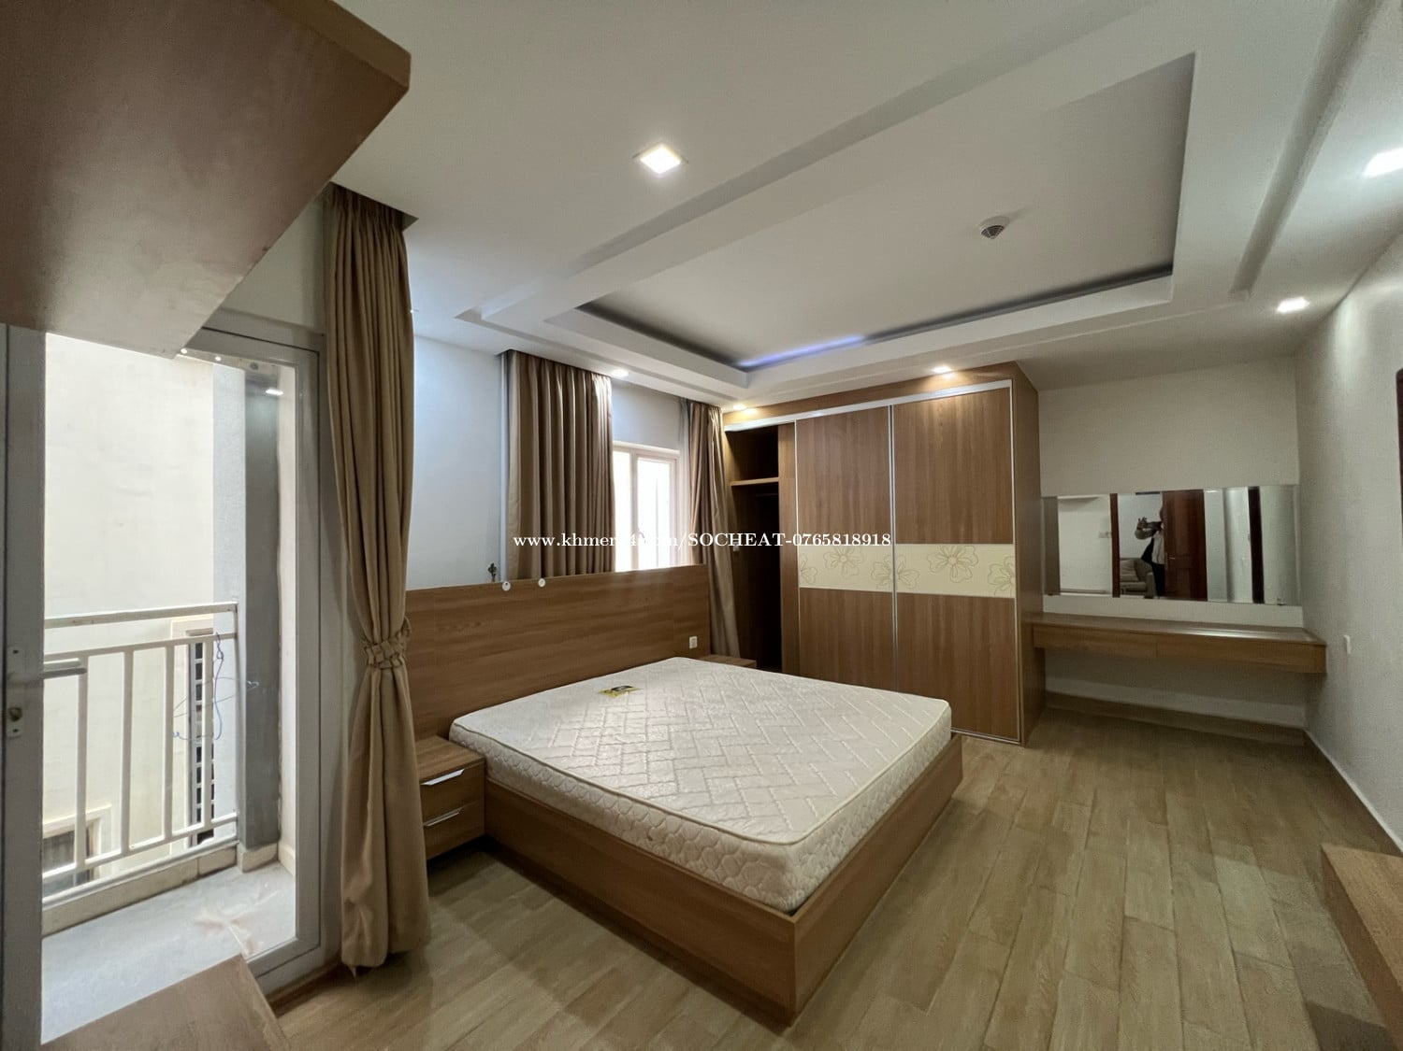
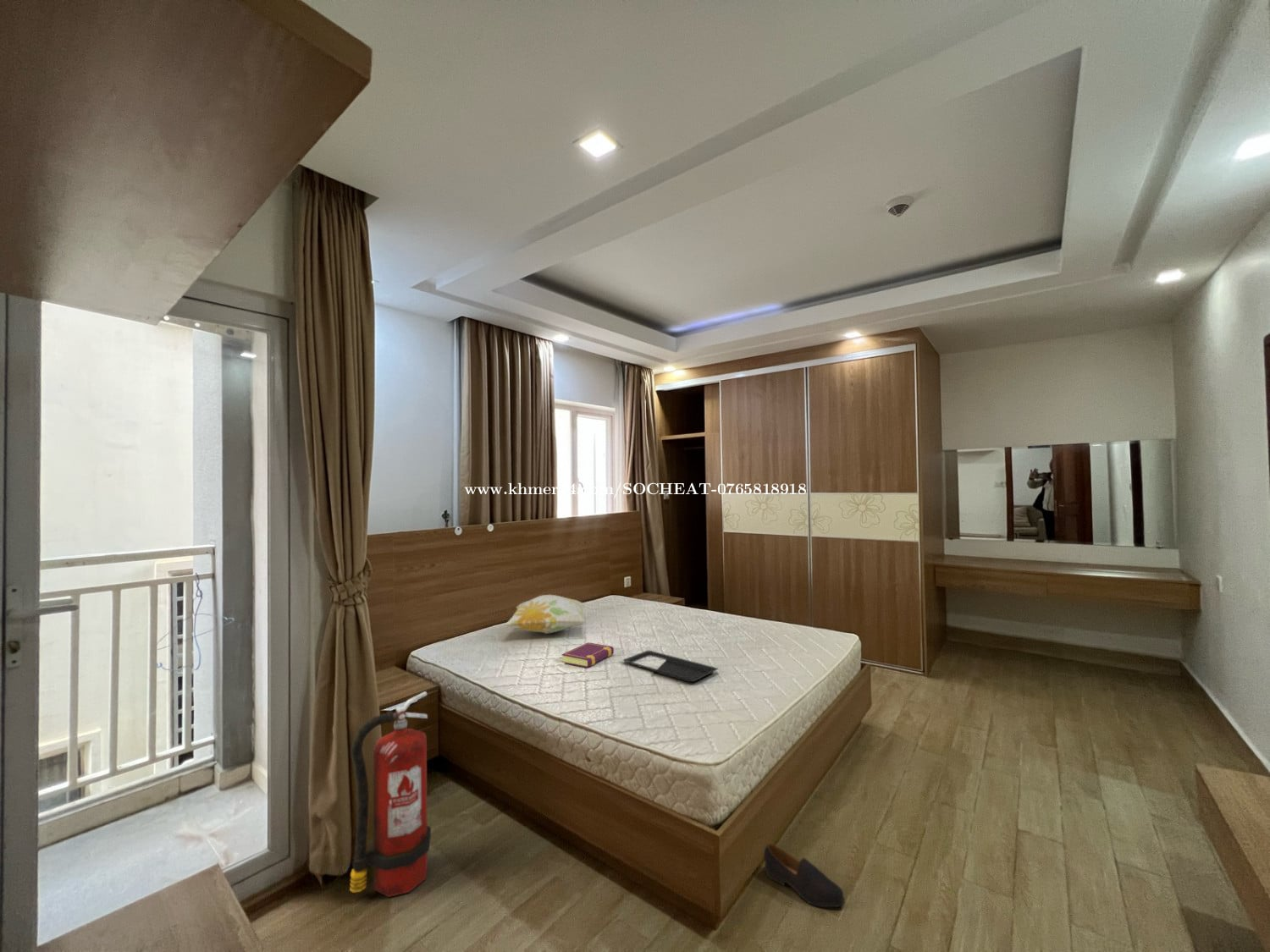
+ shoe (801, 874)
+ serving tray (669, 666)
+ decorative pillow (549, 614)
+ fire extinguisher (391, 791)
+ book (588, 654)
